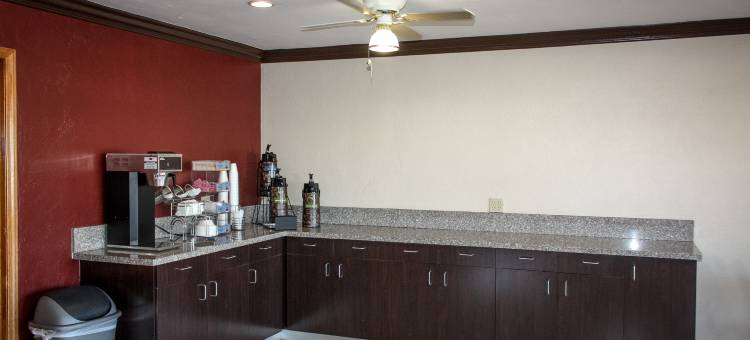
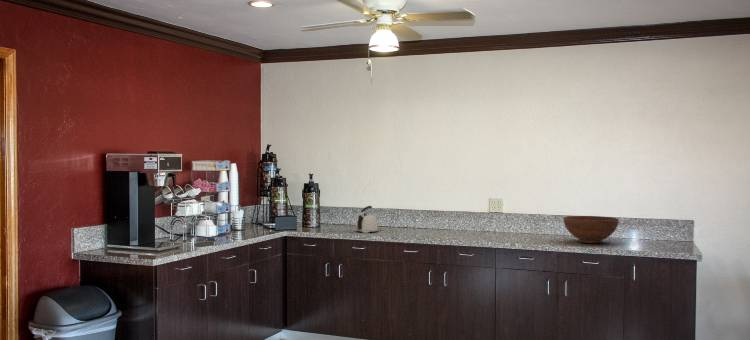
+ kettle (367, 218)
+ fruit bowl (590, 230)
